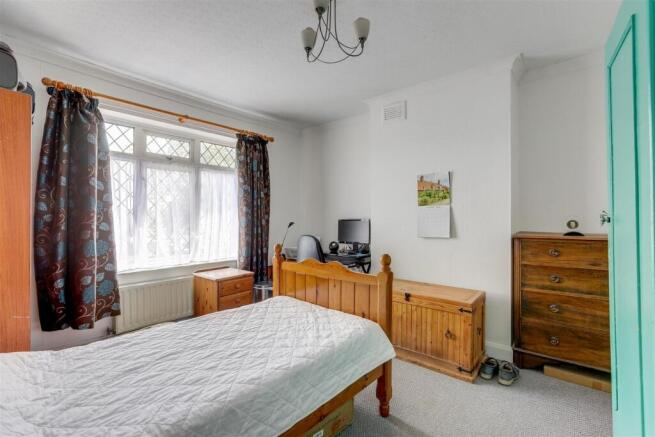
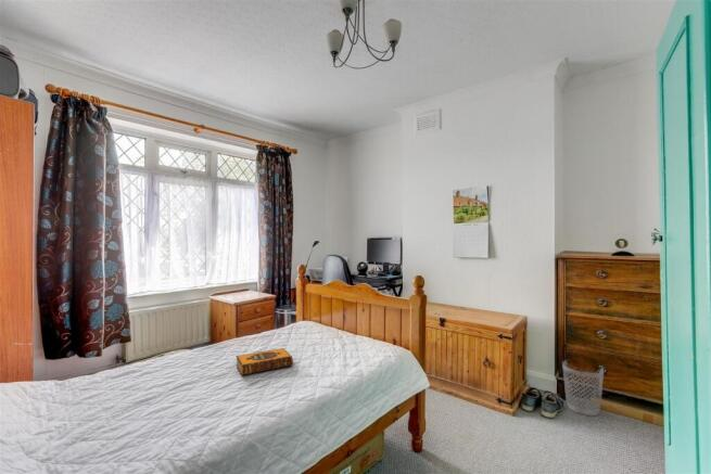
+ hardback book (264, 361)
+ wastebasket (582, 386)
